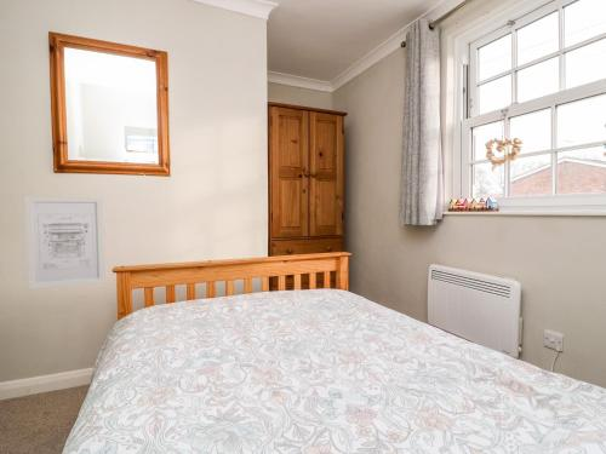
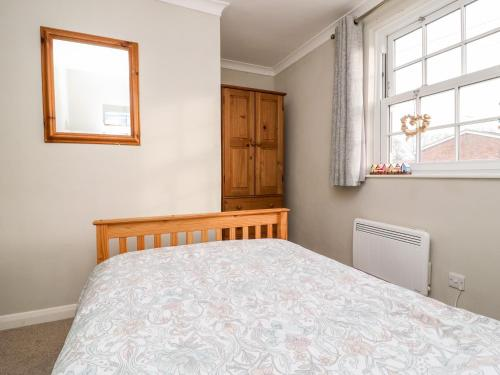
- wall art (67, 241)
